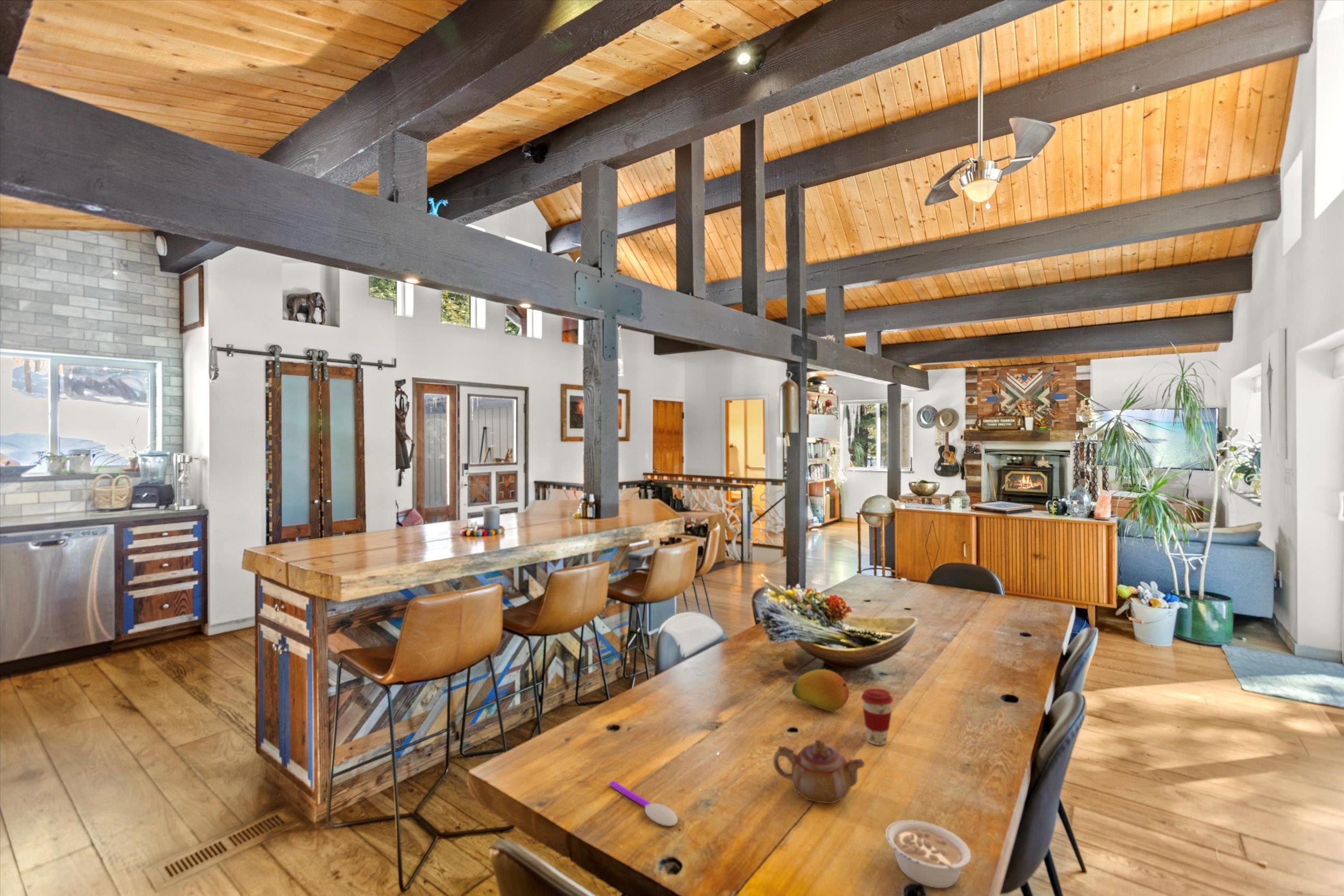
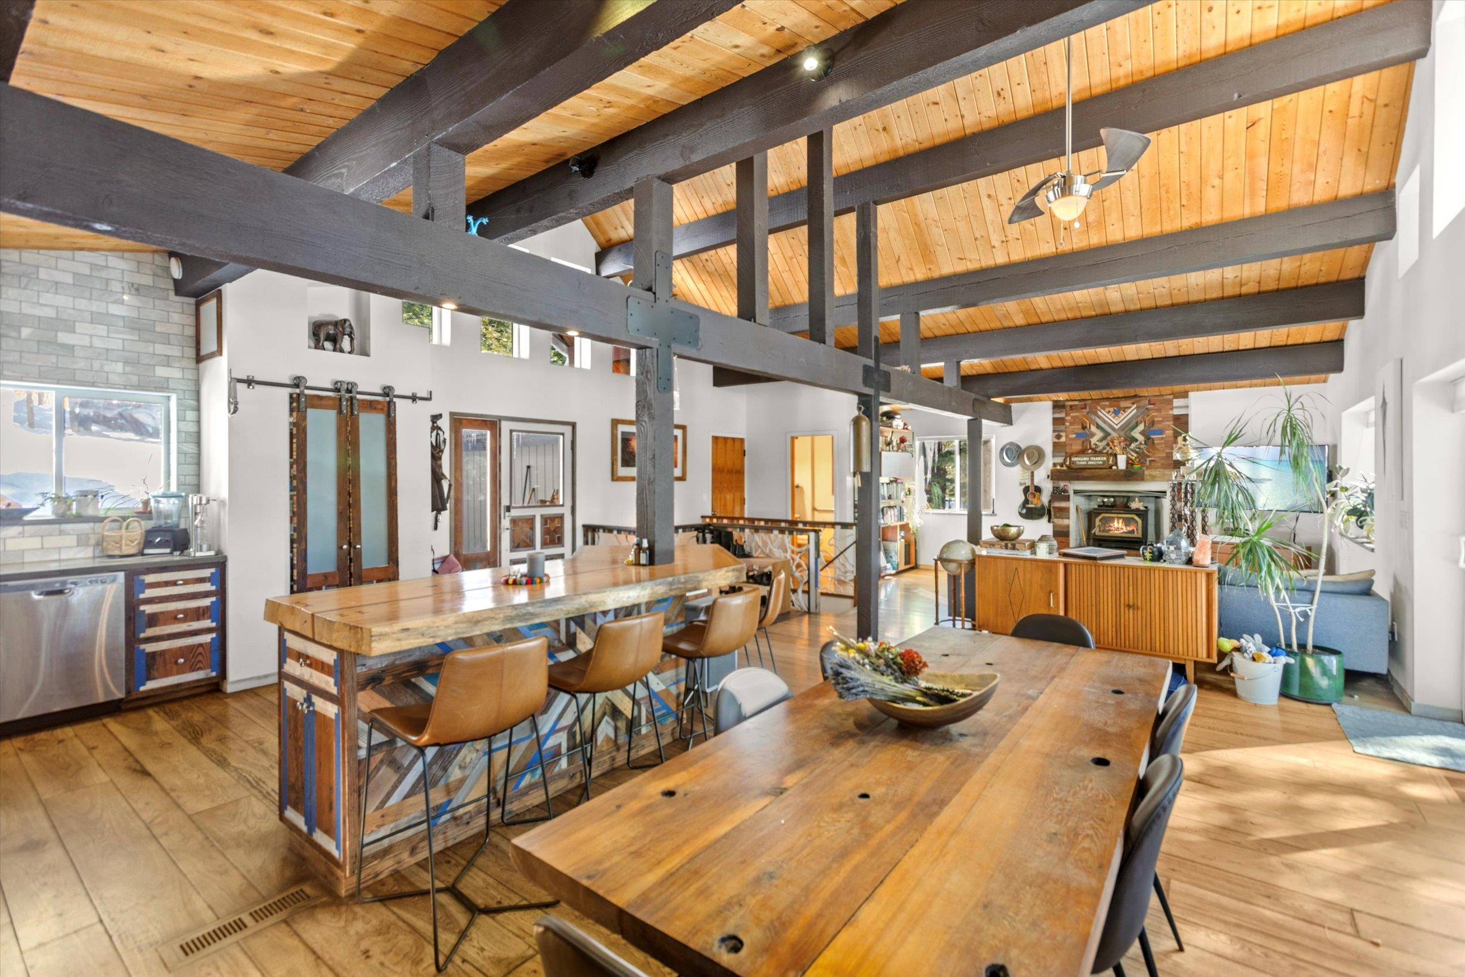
- legume (930, 855)
- spoon (641, 800)
- teapot (819, 764)
- fruit (821, 688)
- coffee cup (877, 716)
